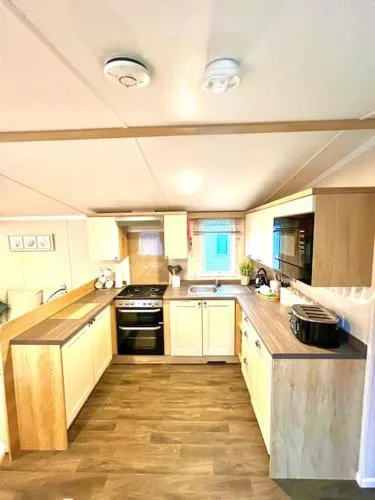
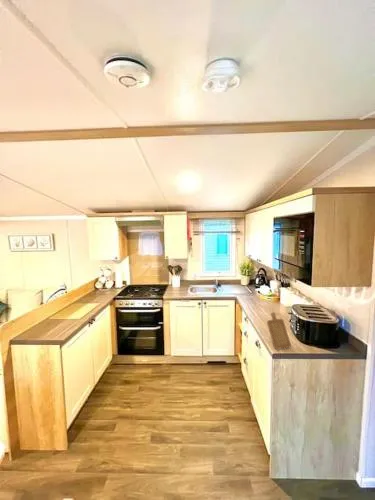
+ chopping board (277, 329)
